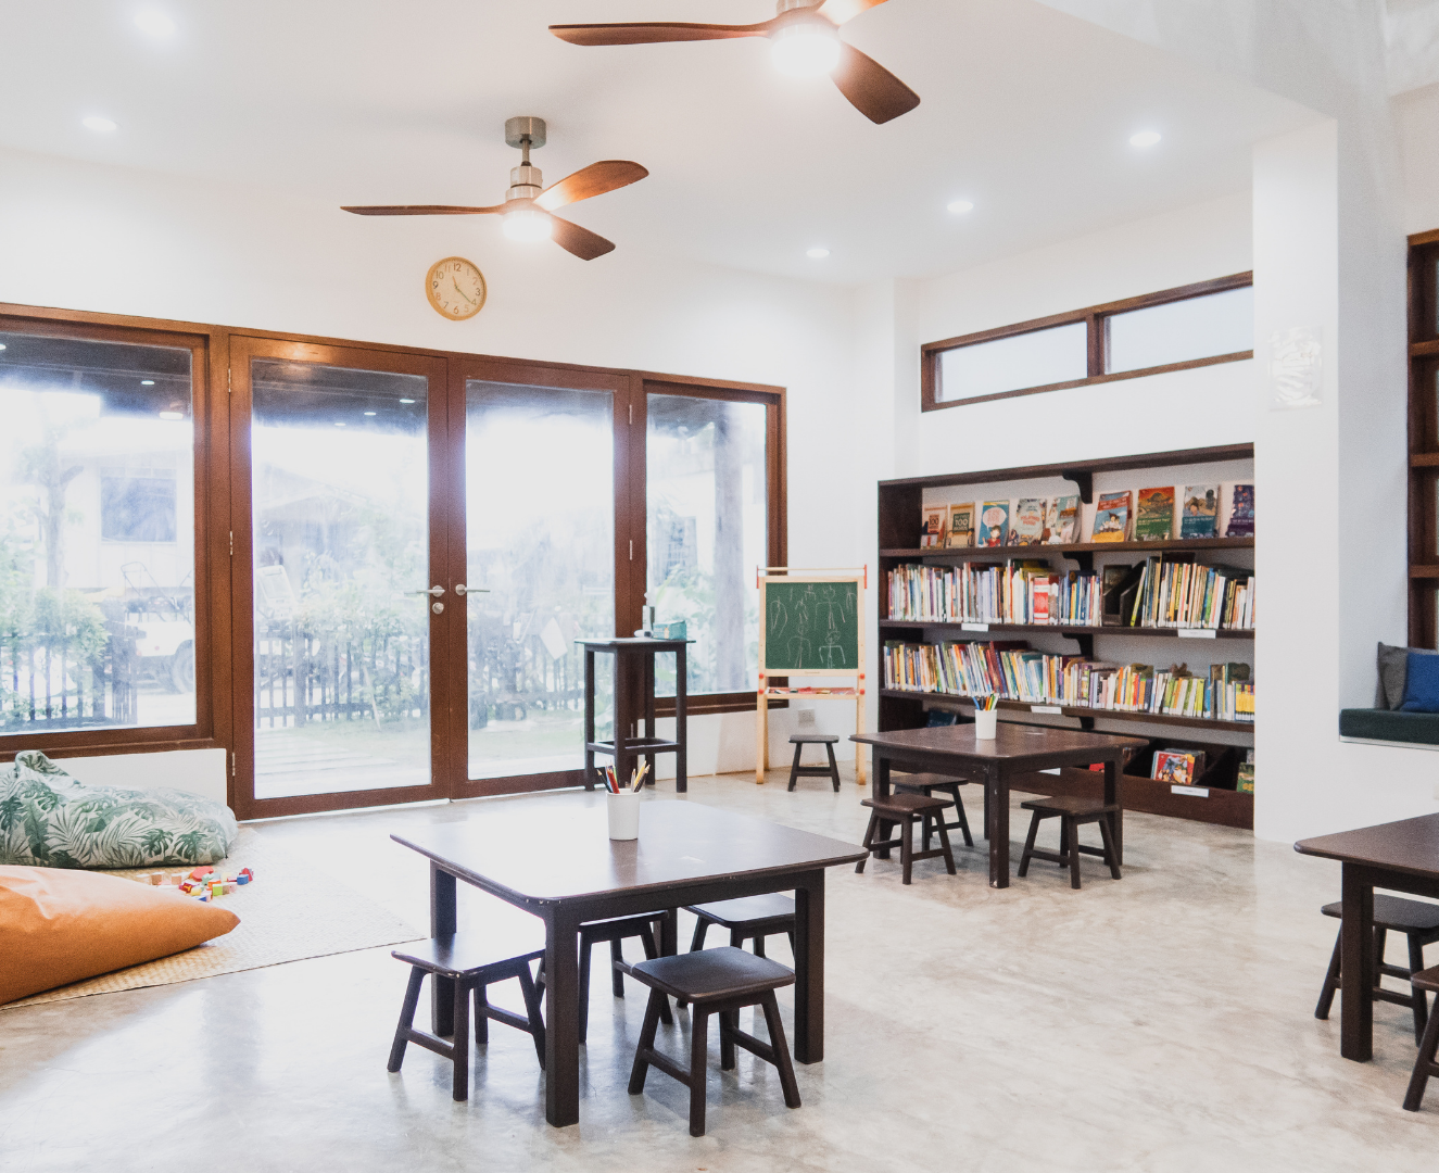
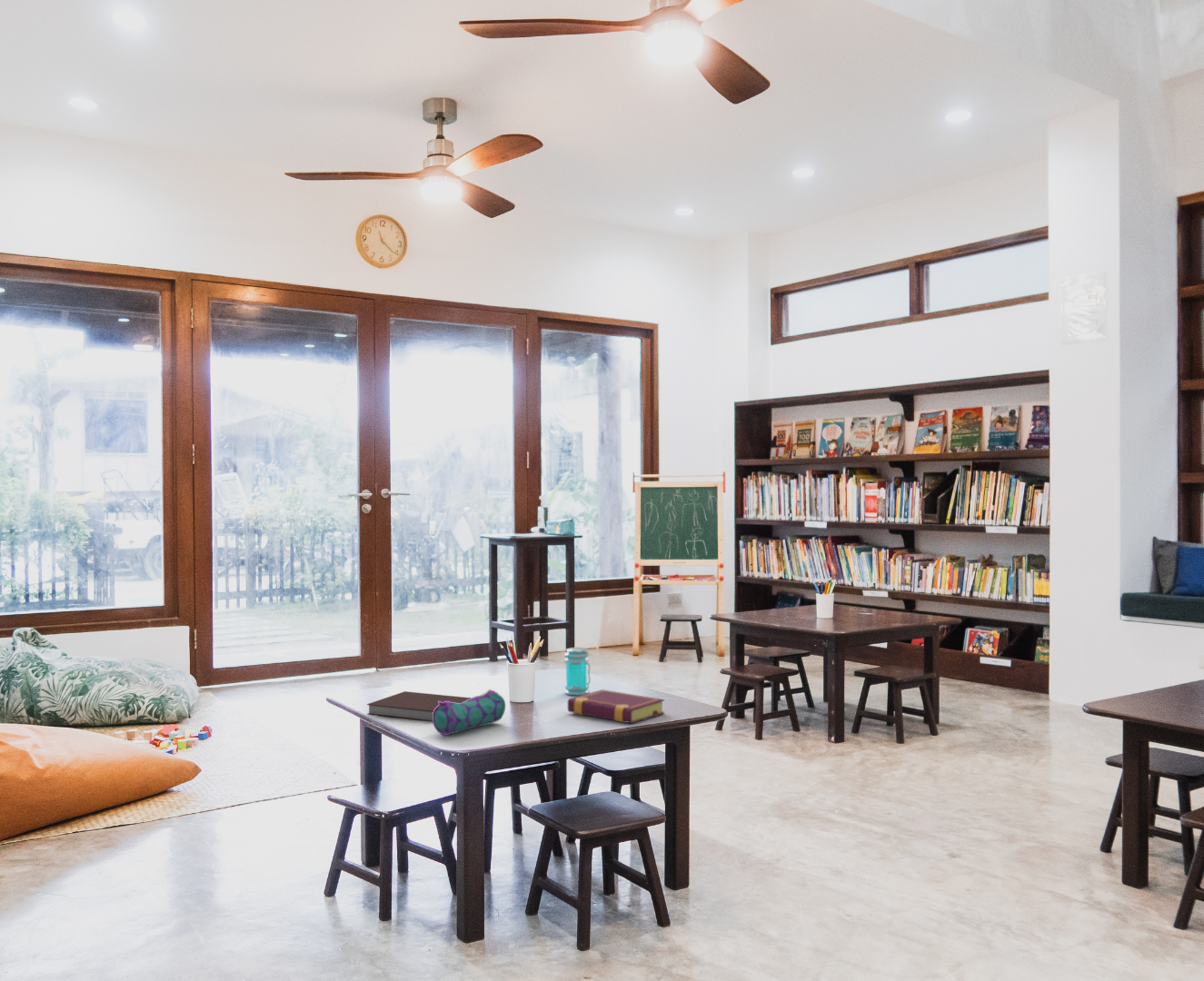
+ pencil case (469, 711)
+ book (616, 706)
+ jar (577, 670)
+ notebook (420, 706)
